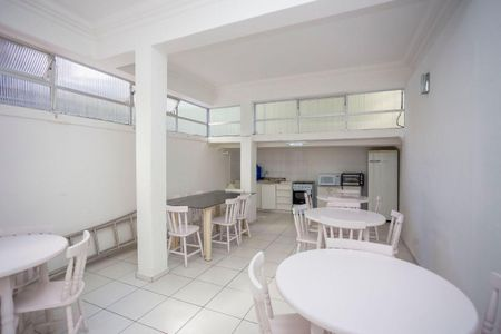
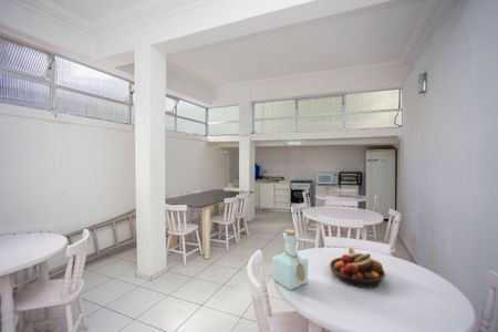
+ fruit bowl (355, 264)
+ bottle (291, 257)
